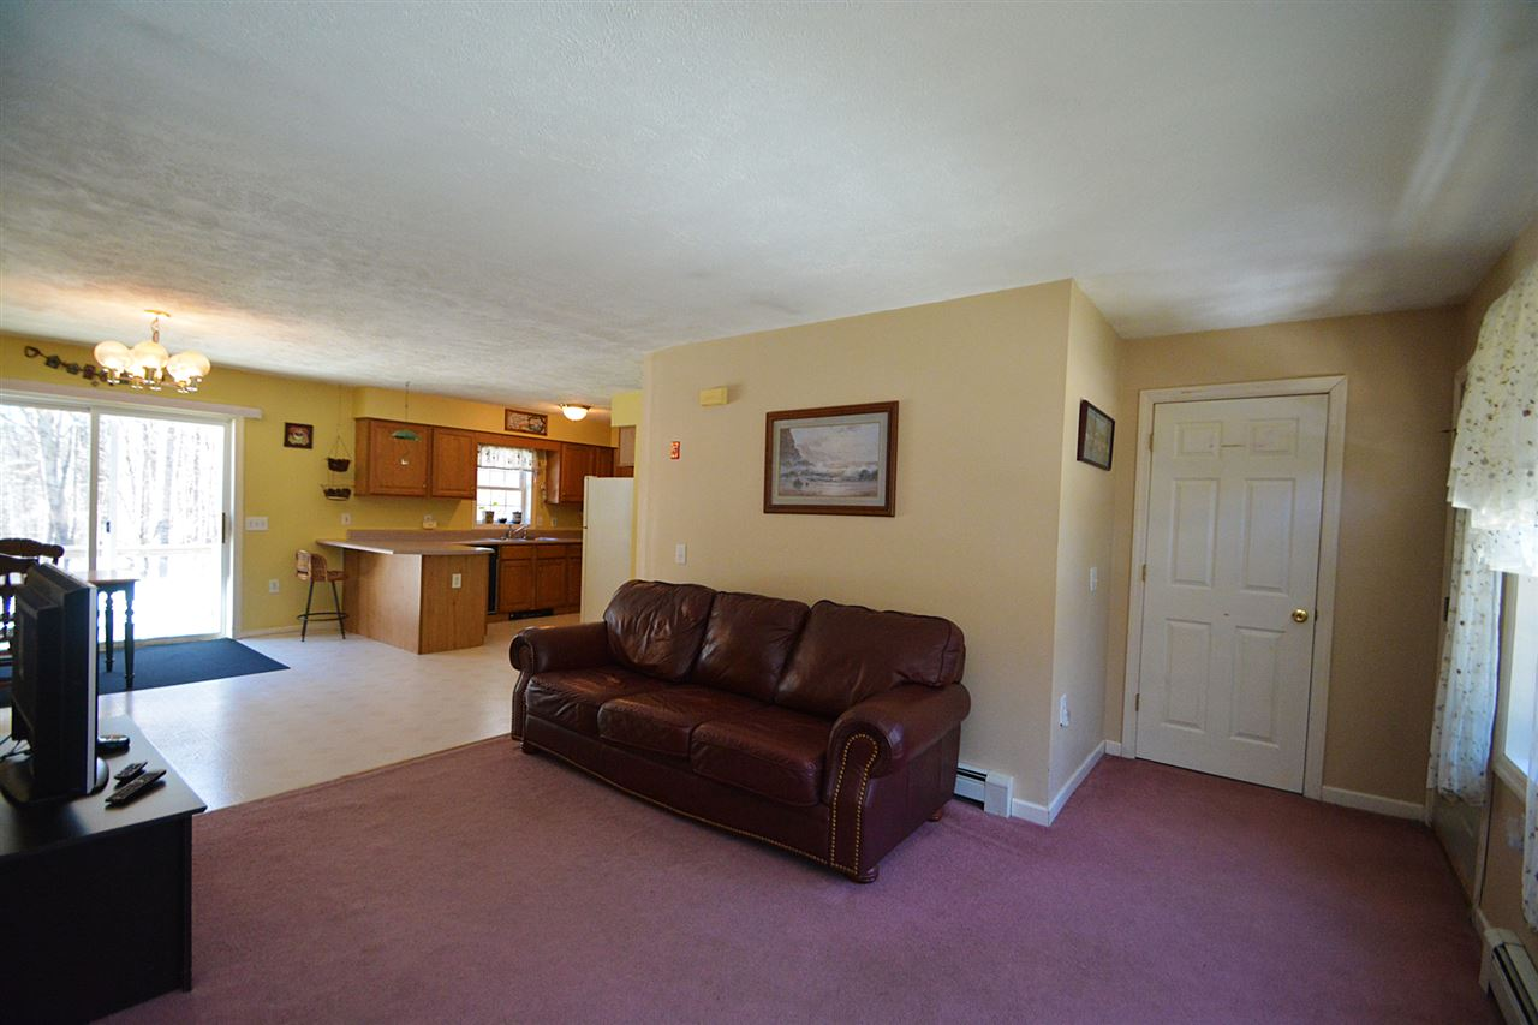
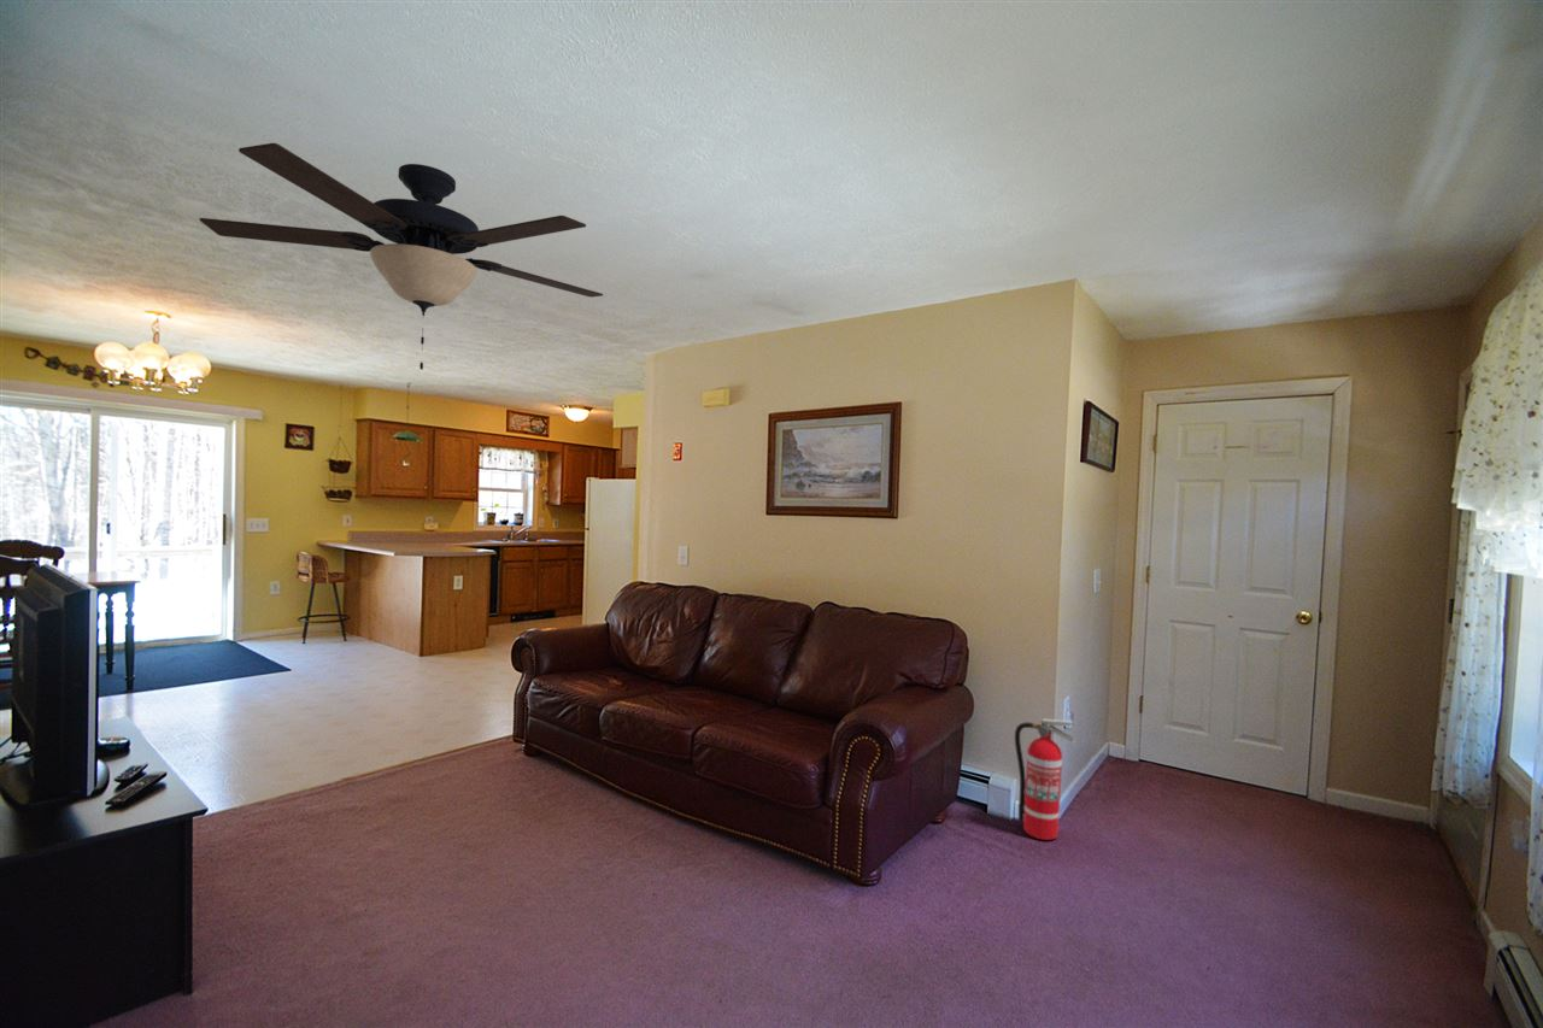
+ fire extinguisher (1042, 774)
+ ceiling fan (424, 276)
